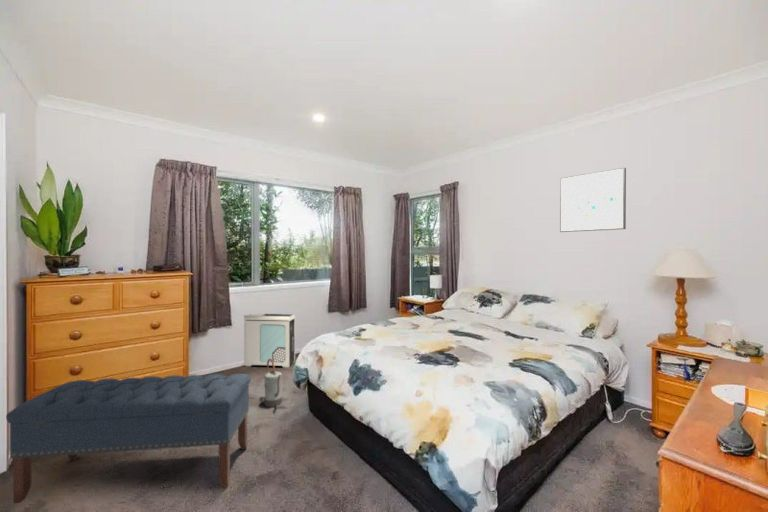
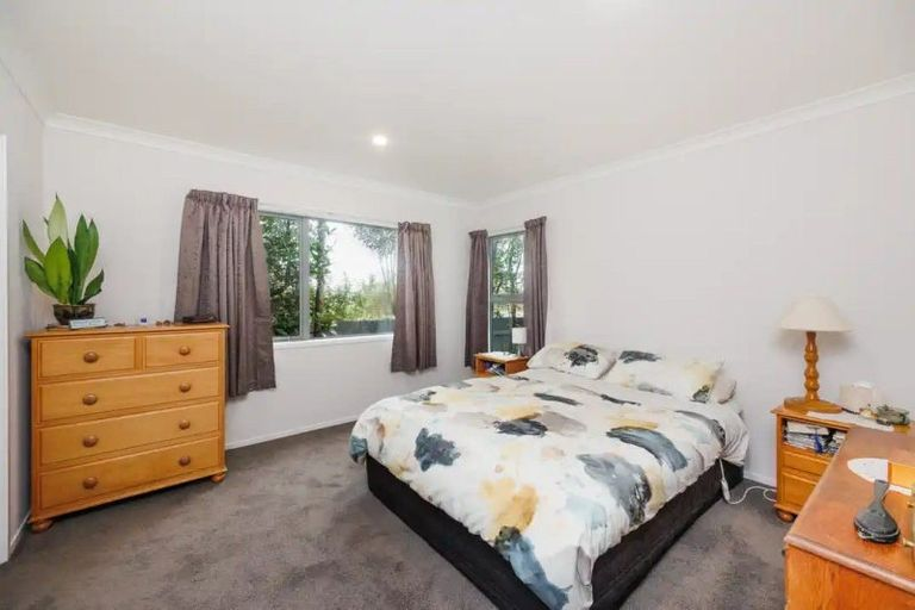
- bench (145, 428)
- watering can (273, 382)
- wall art (590, 202)
- air purifier (270, 339)
